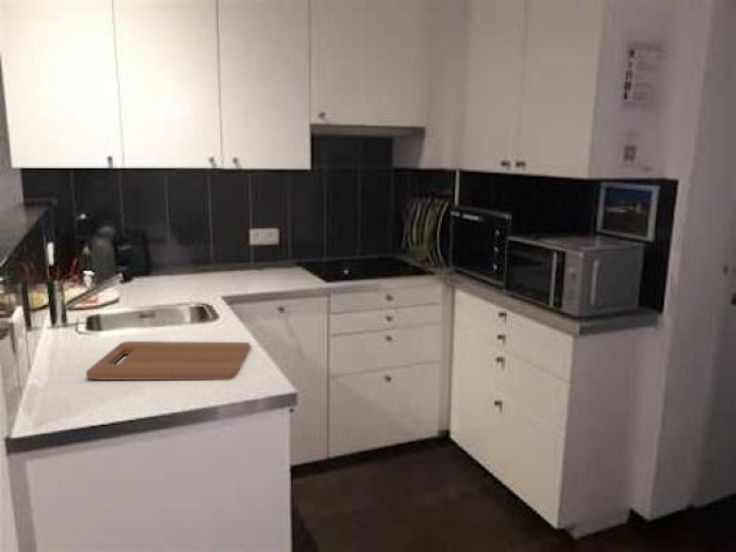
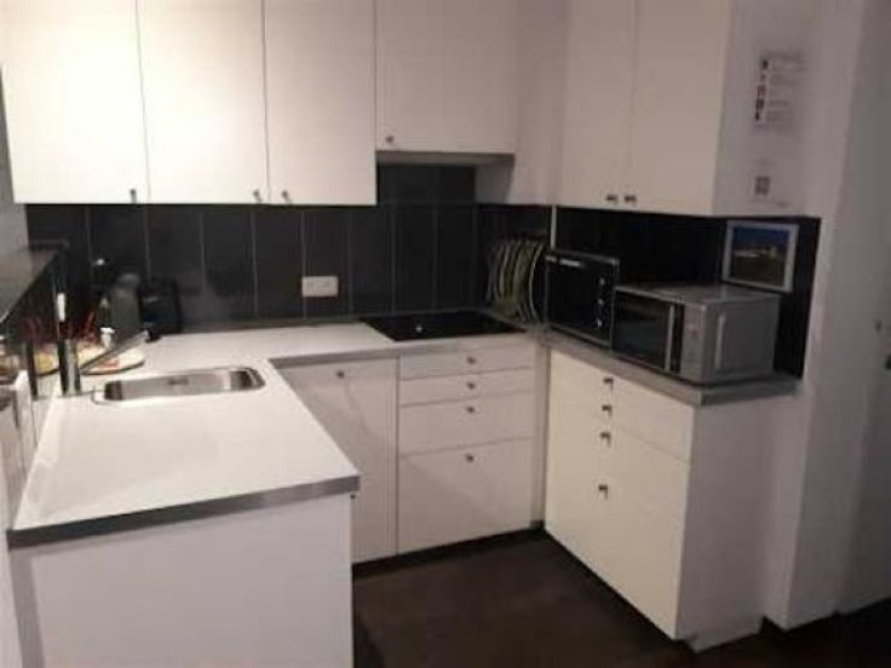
- cutting board (174, 359)
